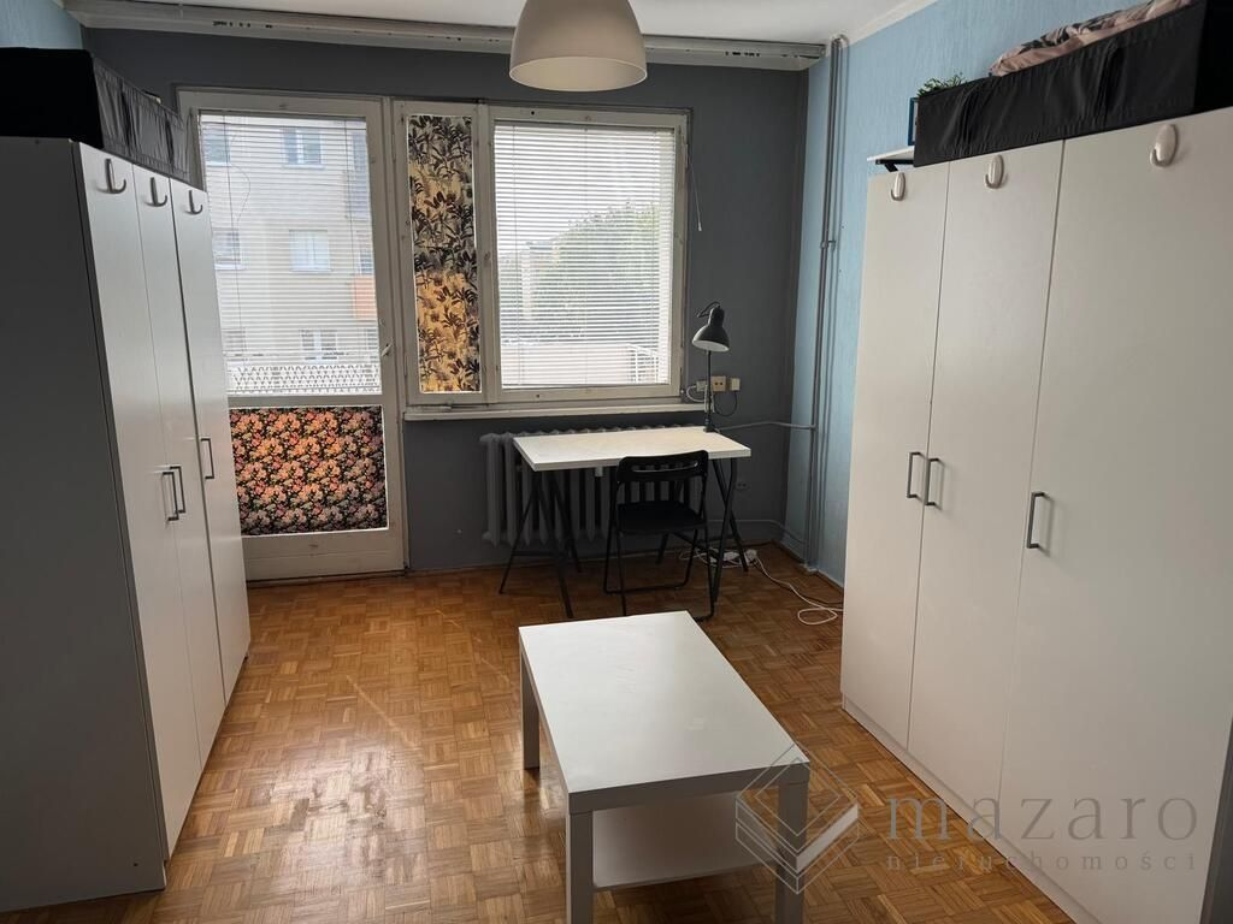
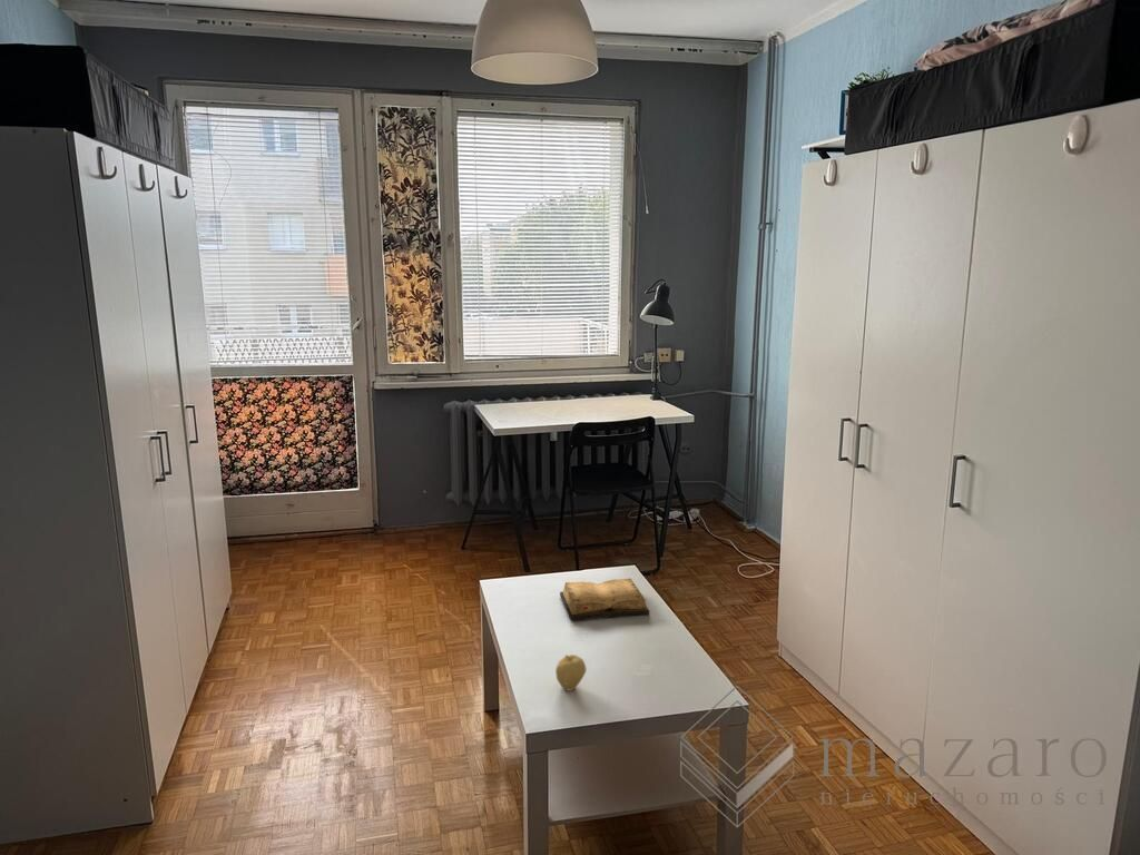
+ fruit (570, 669)
+ diary (602, 596)
